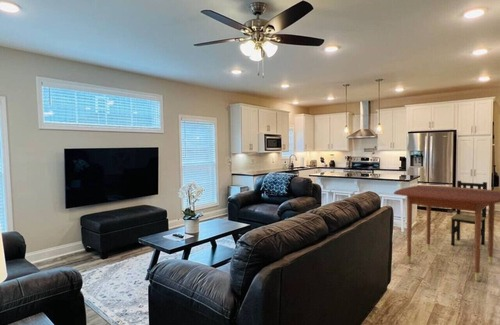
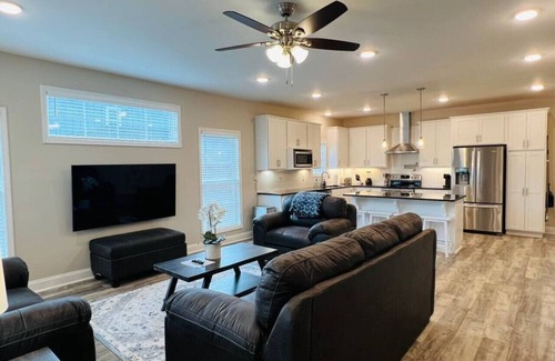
- dining chair (468, 215)
- dining table (450, 208)
